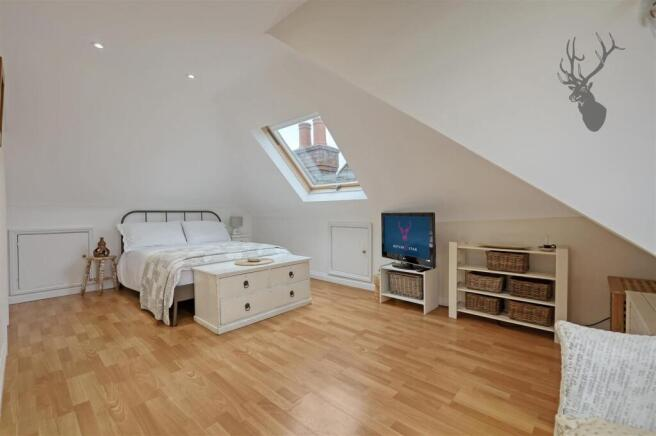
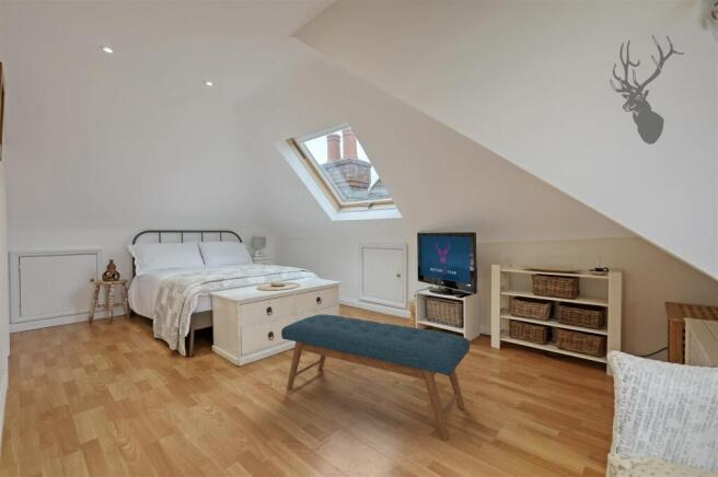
+ bench (370, 362)
